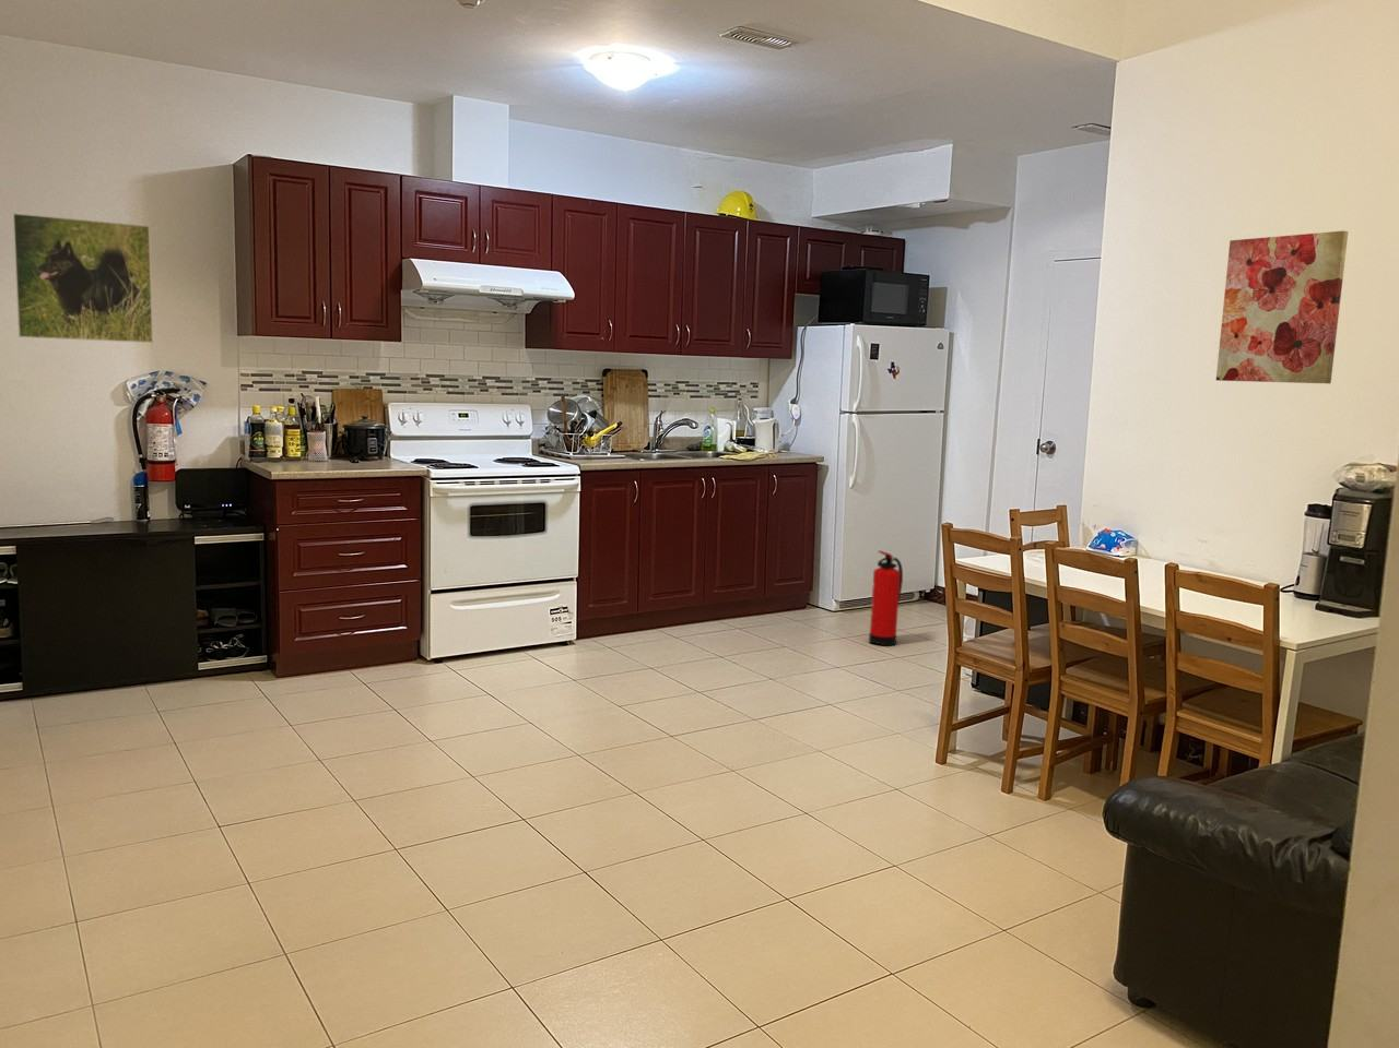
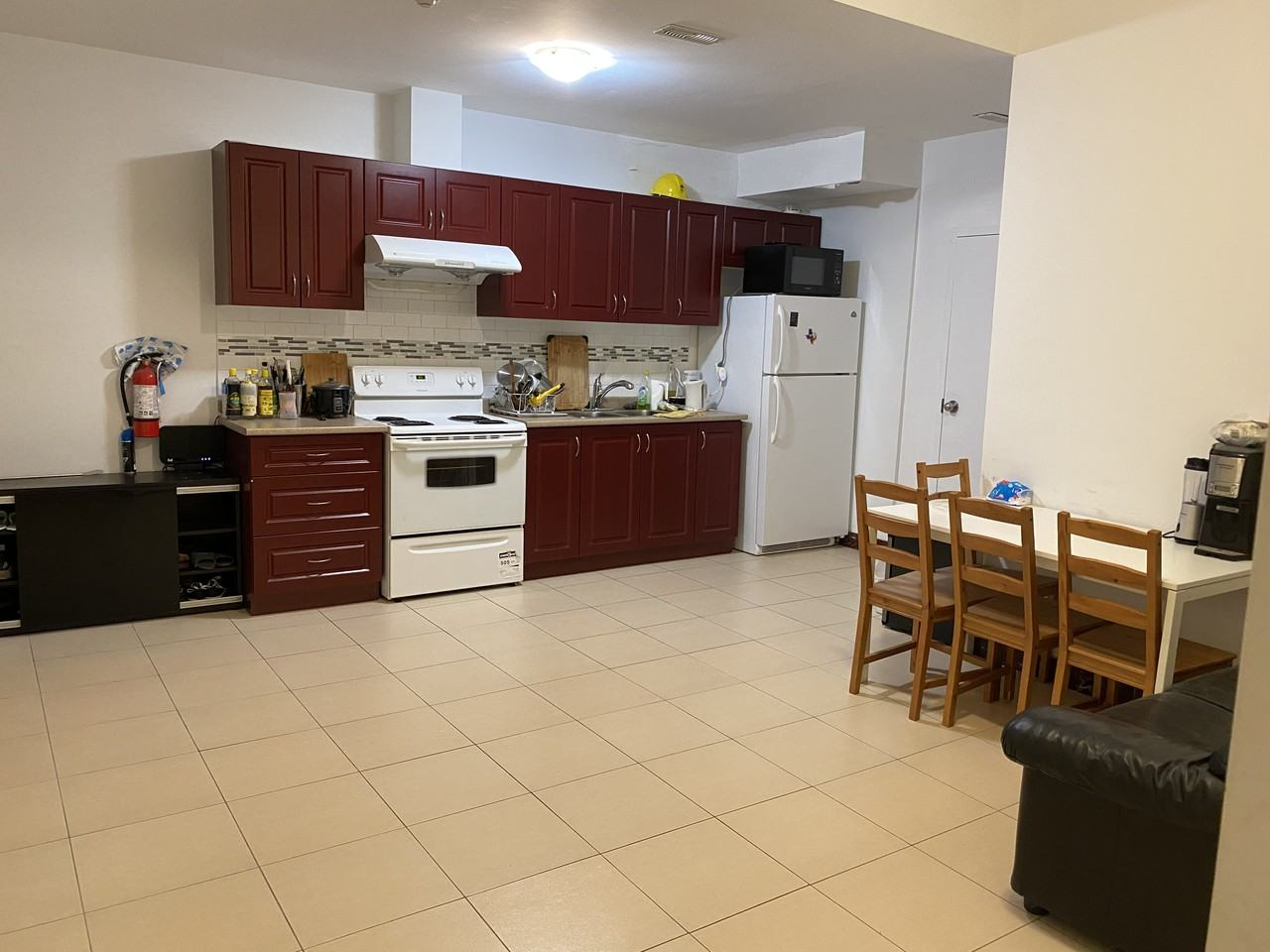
- fire extinguisher (889, 594)
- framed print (85, 280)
- wall art (1278, 309)
